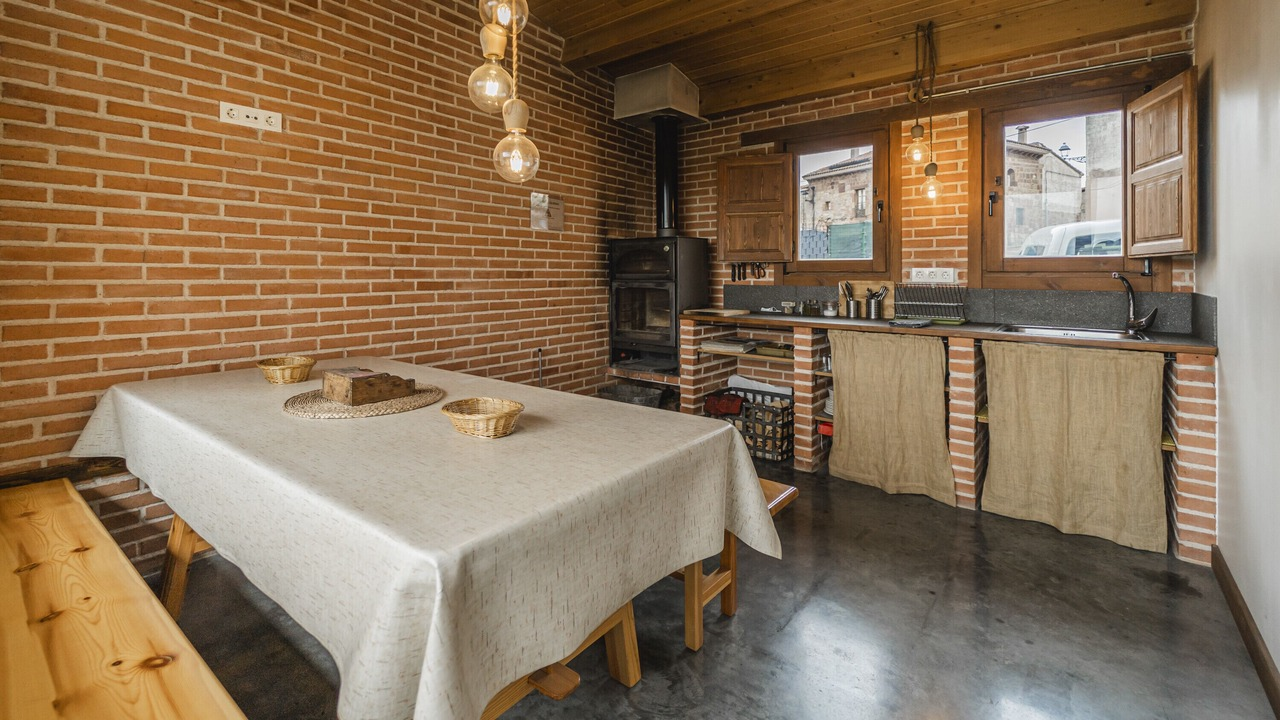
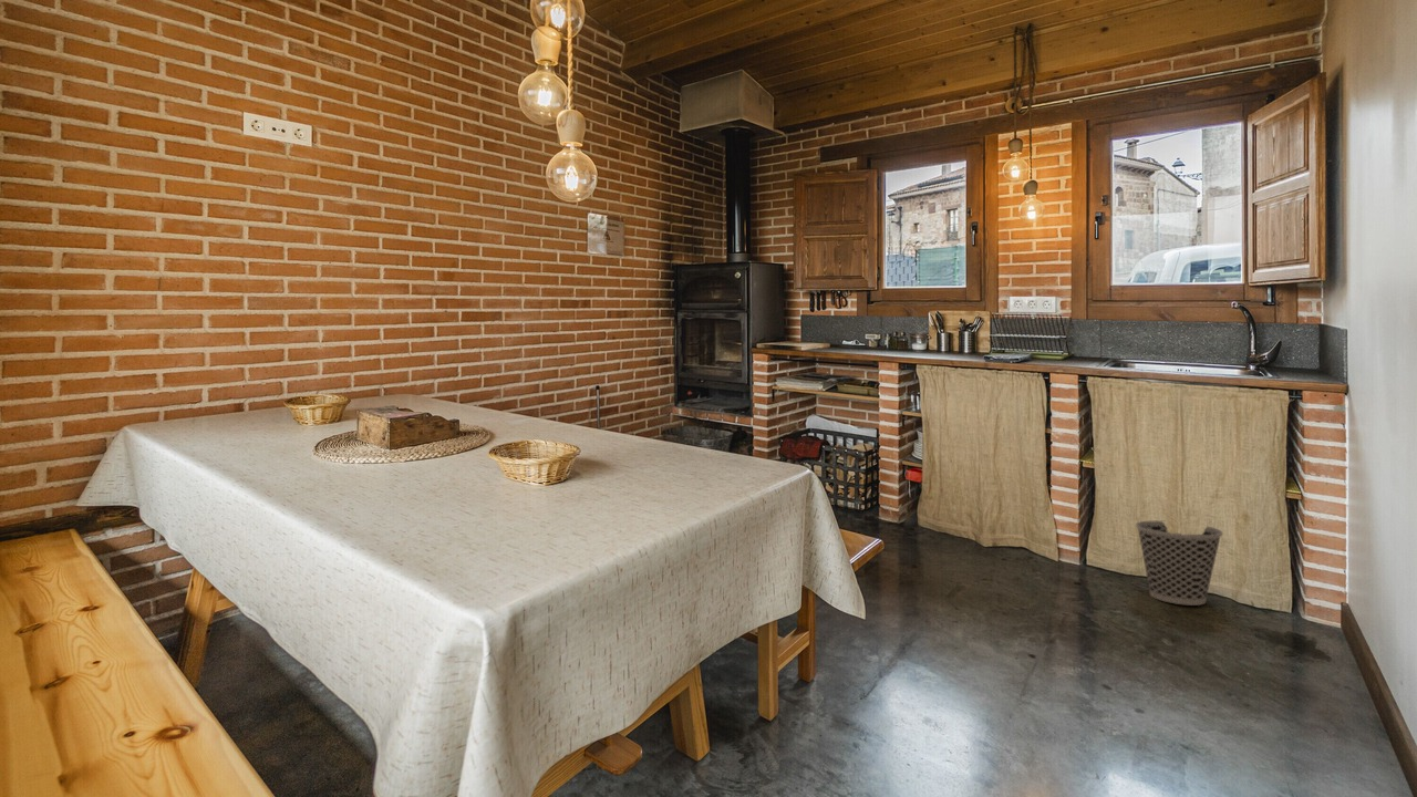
+ wastebasket (1177, 562)
